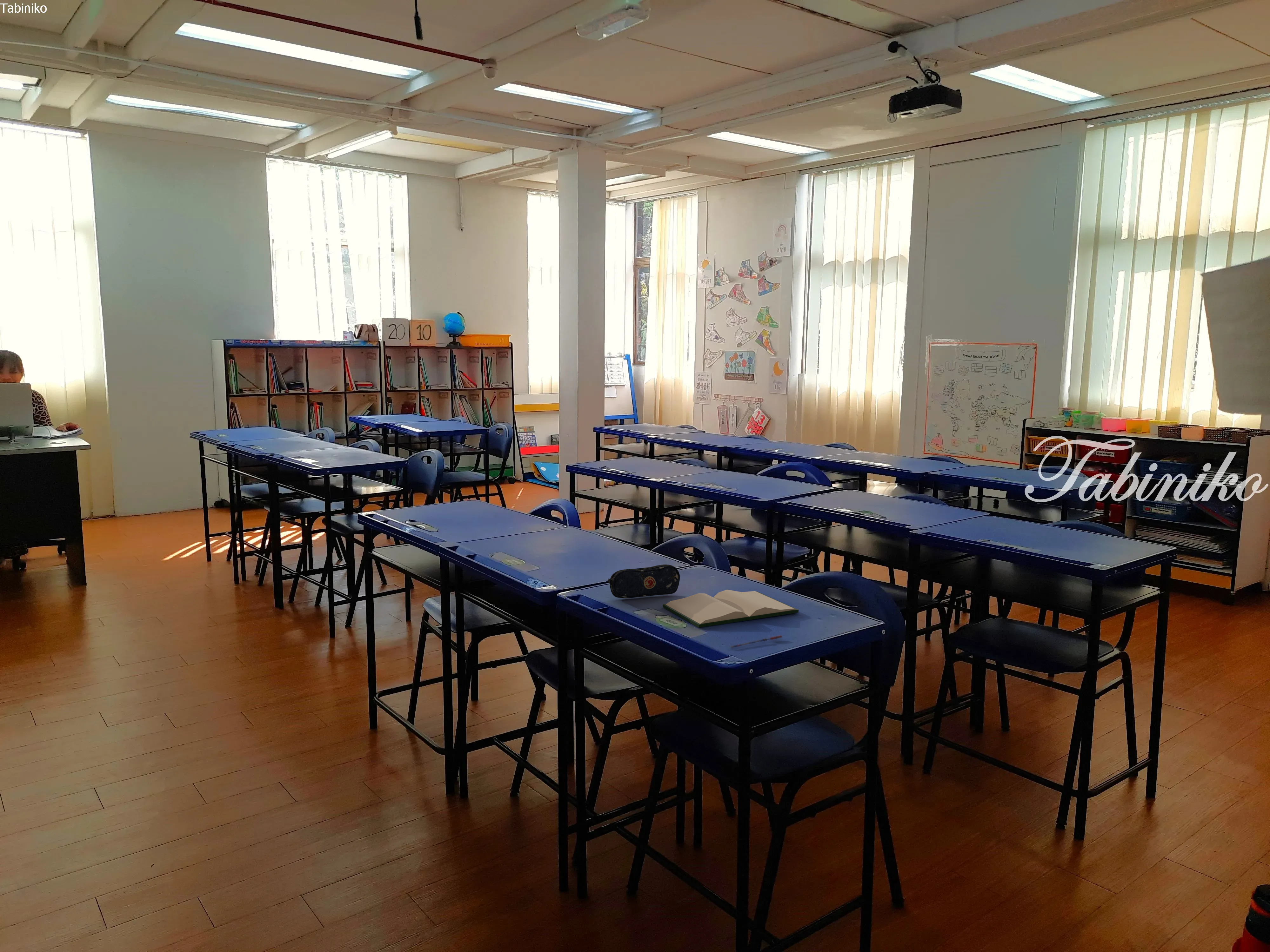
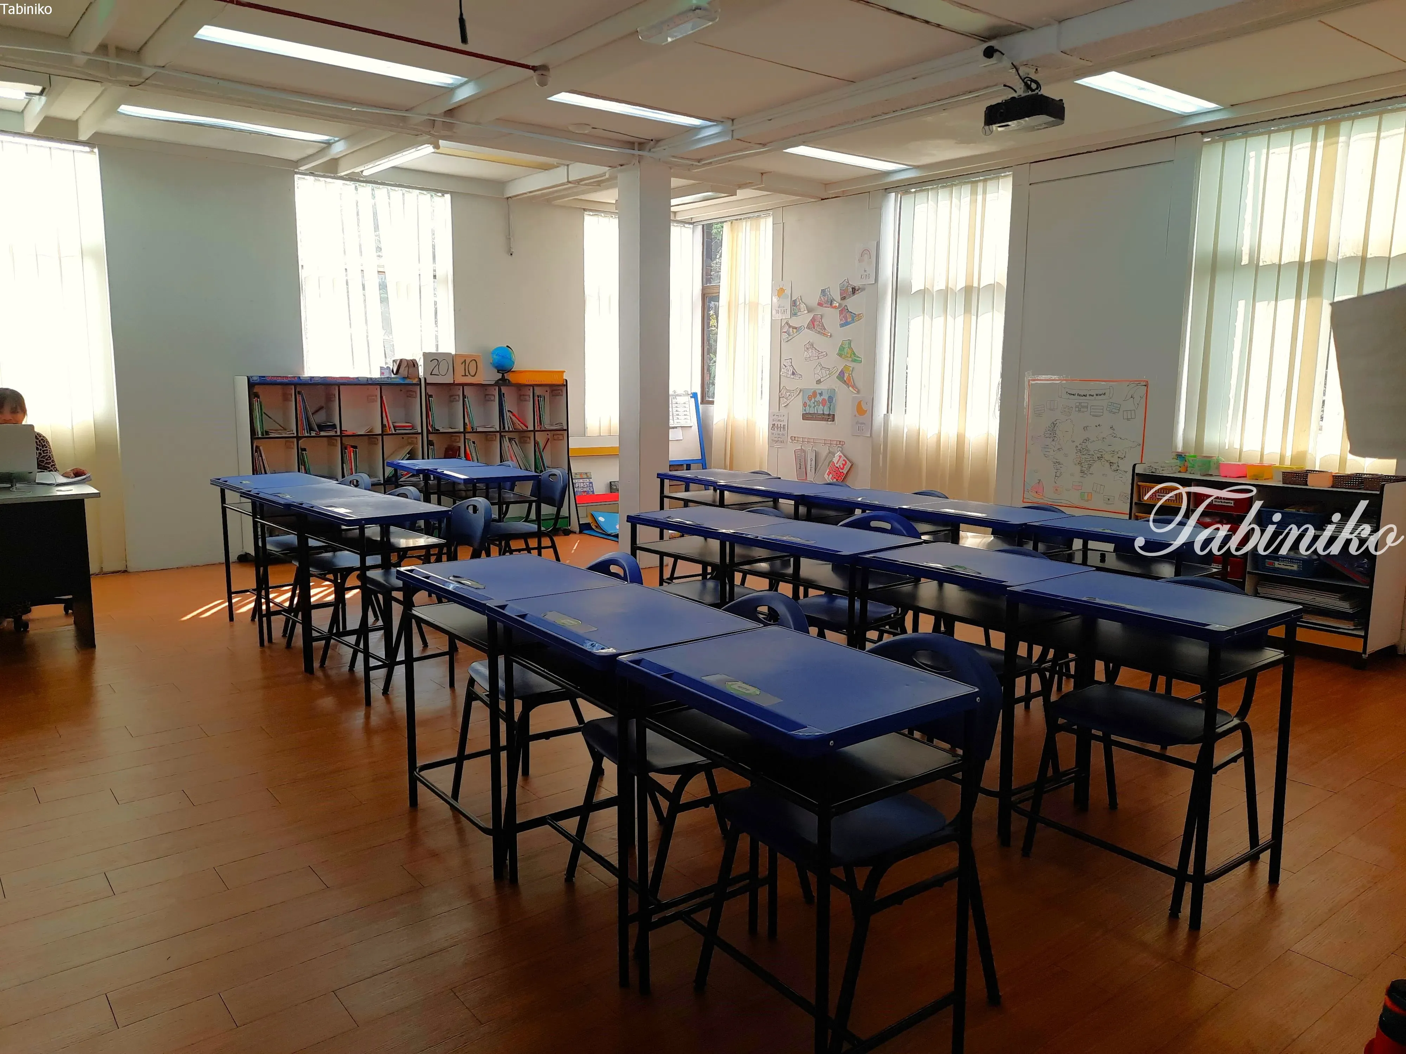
- hardback book (730, 605)
- pen (756, 641)
- pencil case (645, 581)
